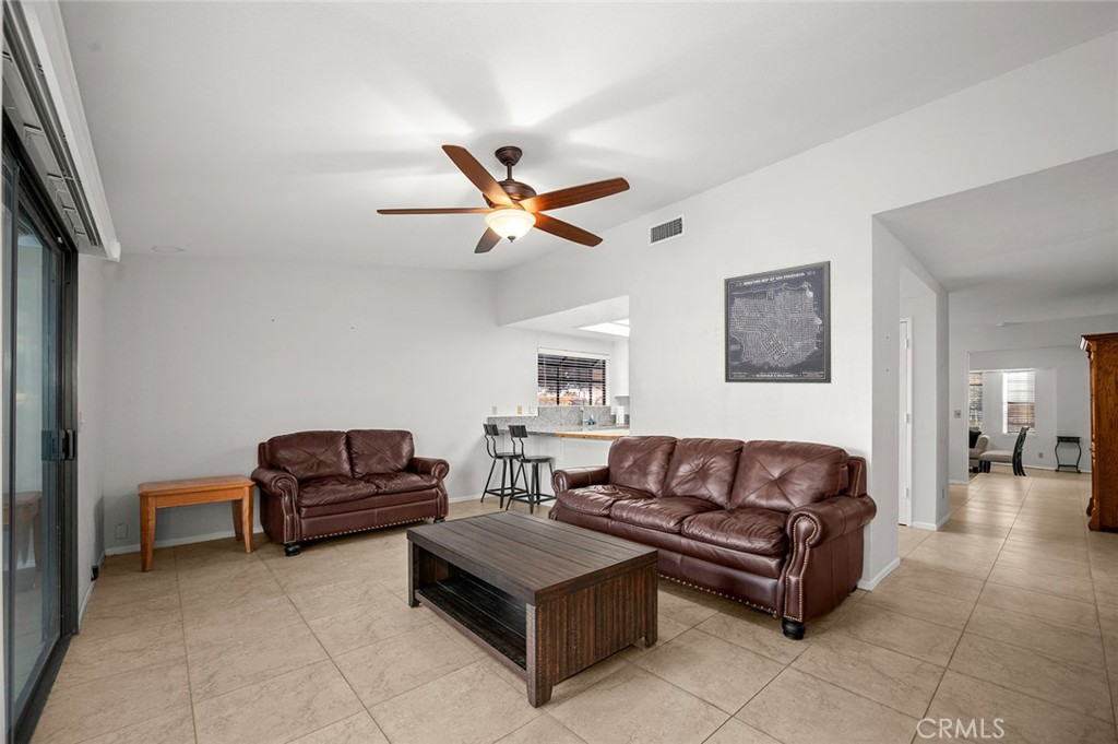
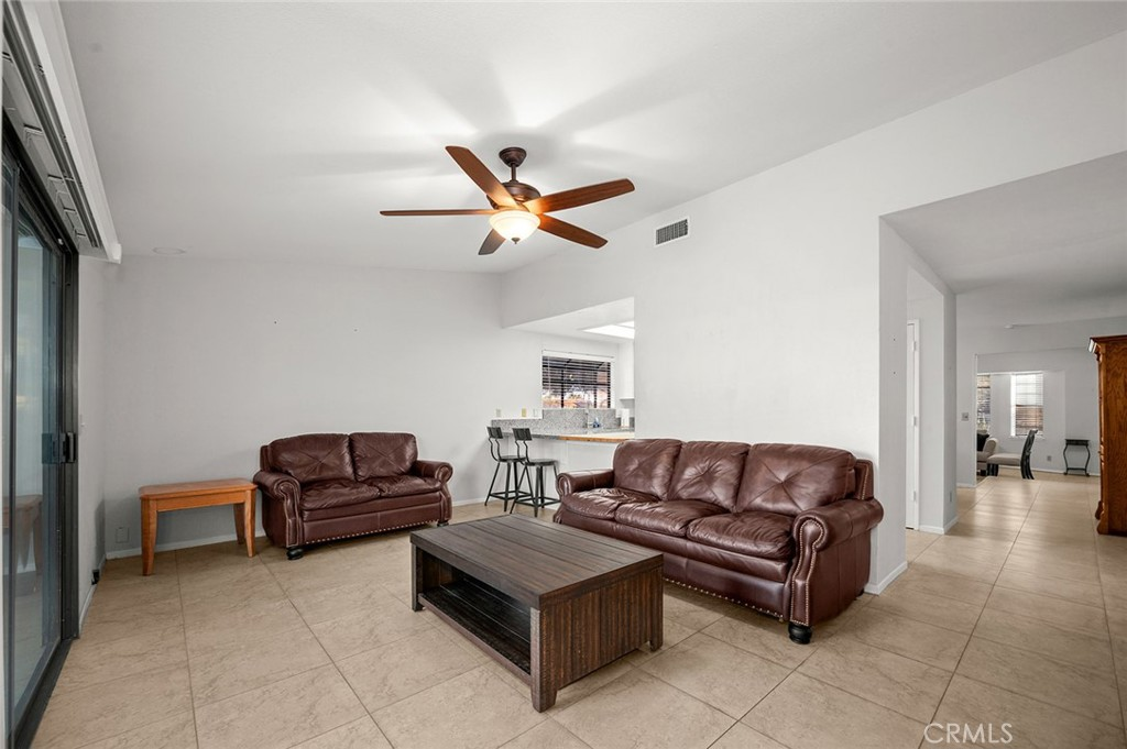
- wall art (773, 327)
